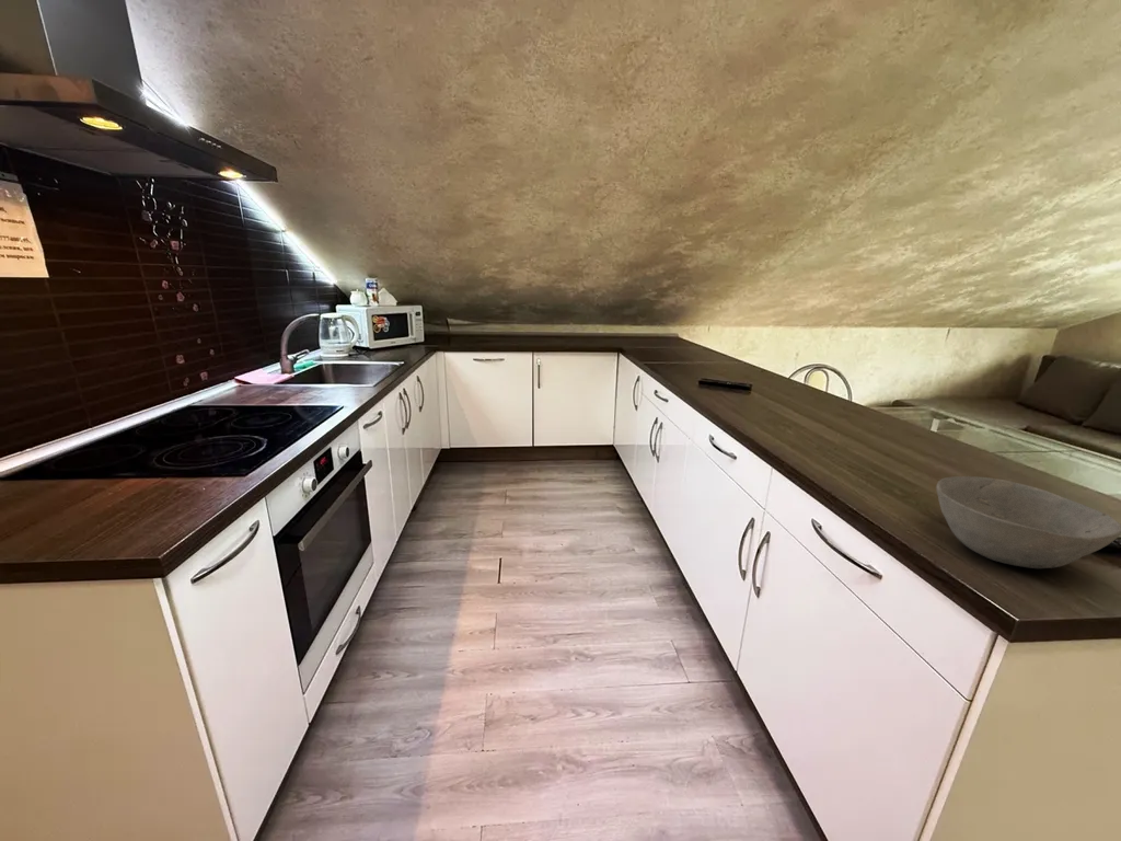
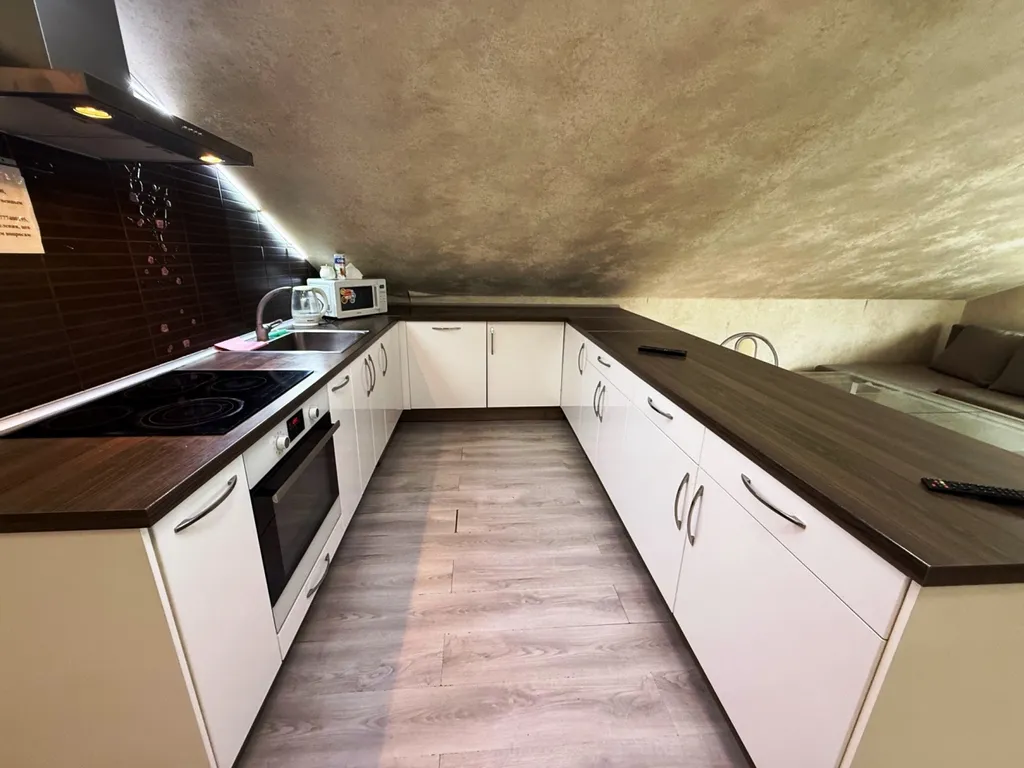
- bowl (1013, 527)
